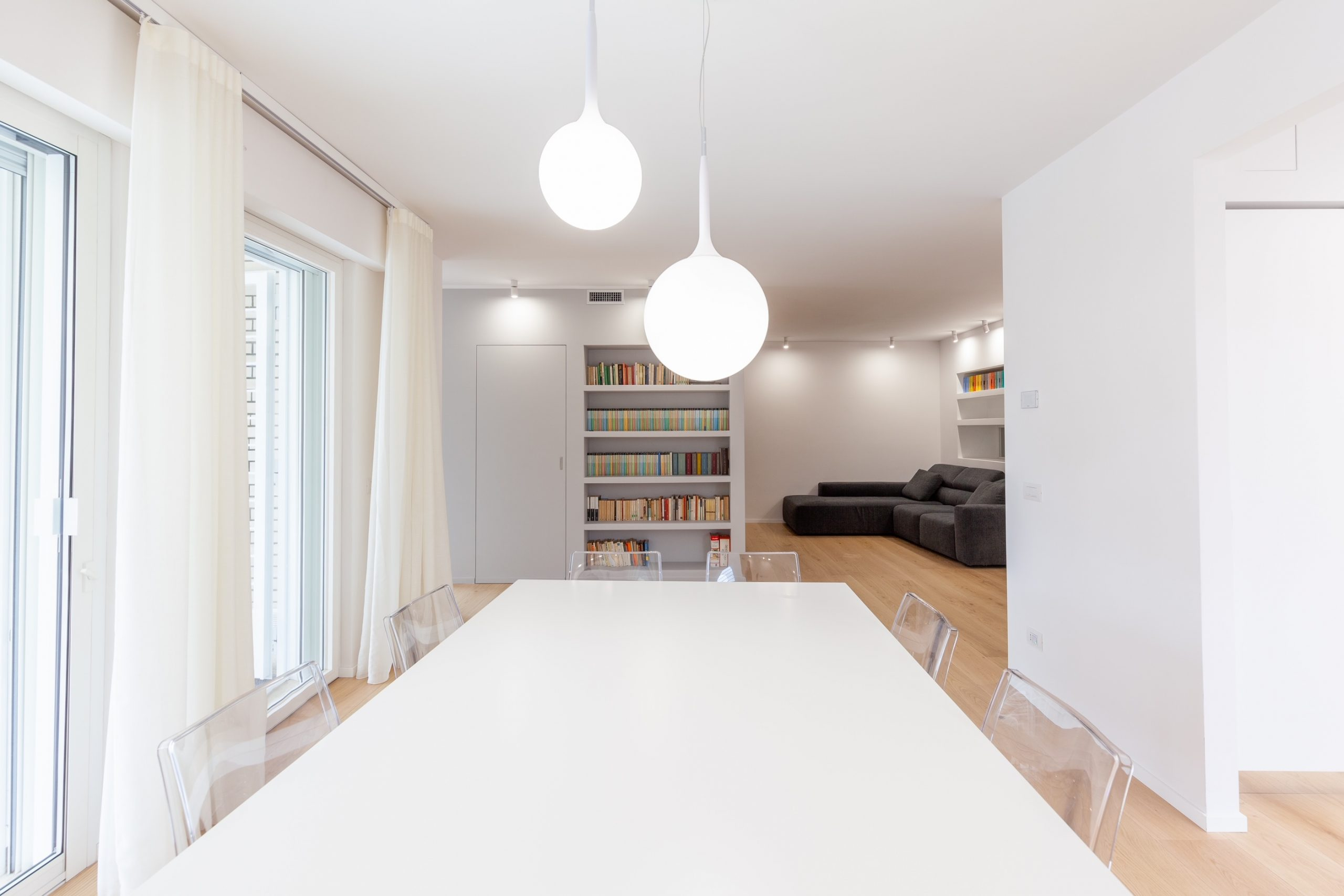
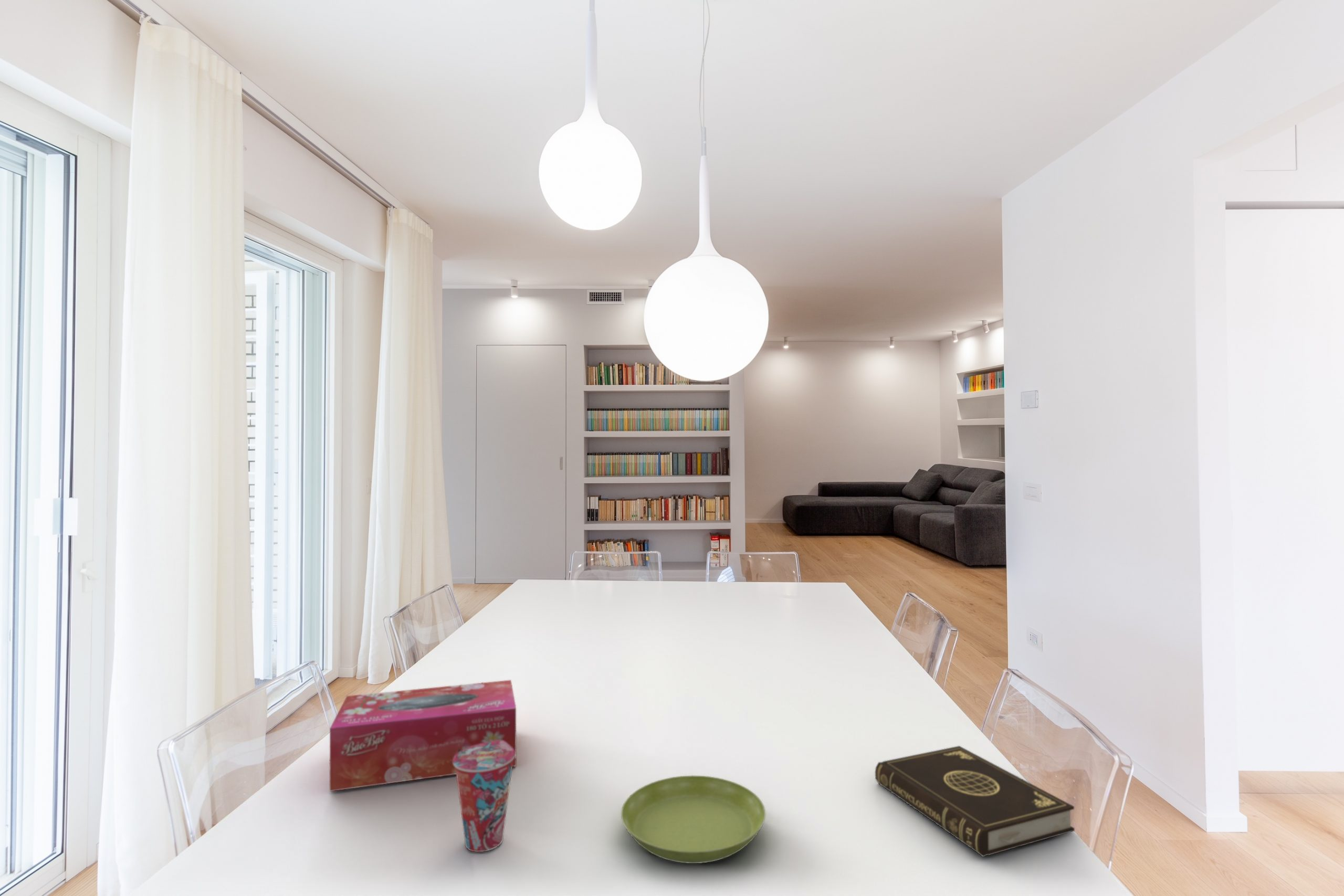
+ saucer (693, 820)
+ book (968, 794)
+ cup (484, 797)
+ tissue box (429, 730)
